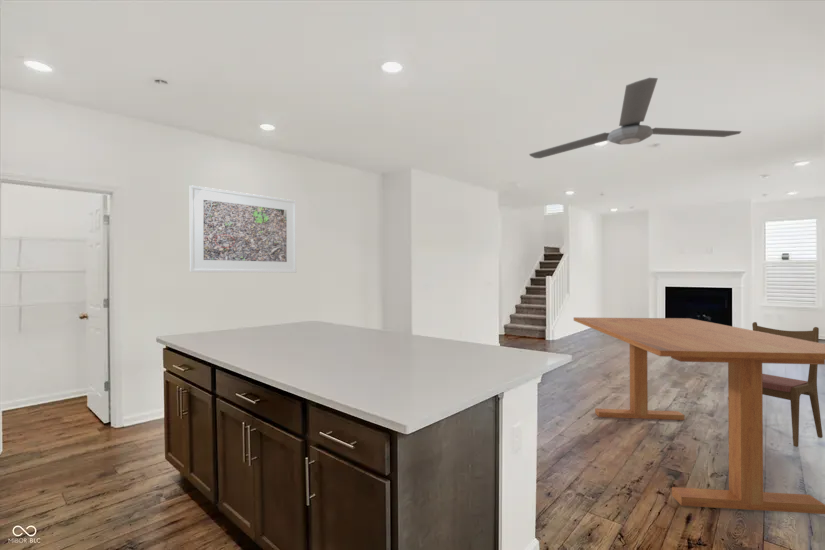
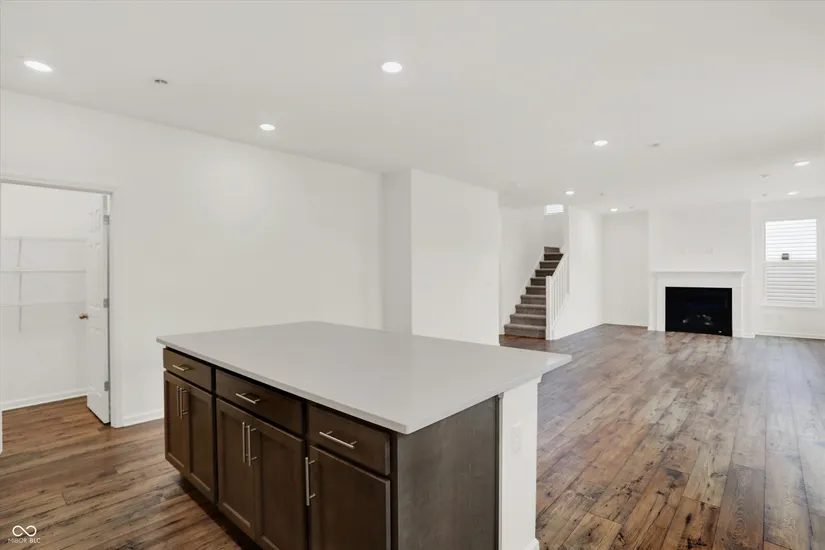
- dining table (678, 411)
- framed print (247, 233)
- dining chair (774, 379)
- ceiling fan (625, 115)
